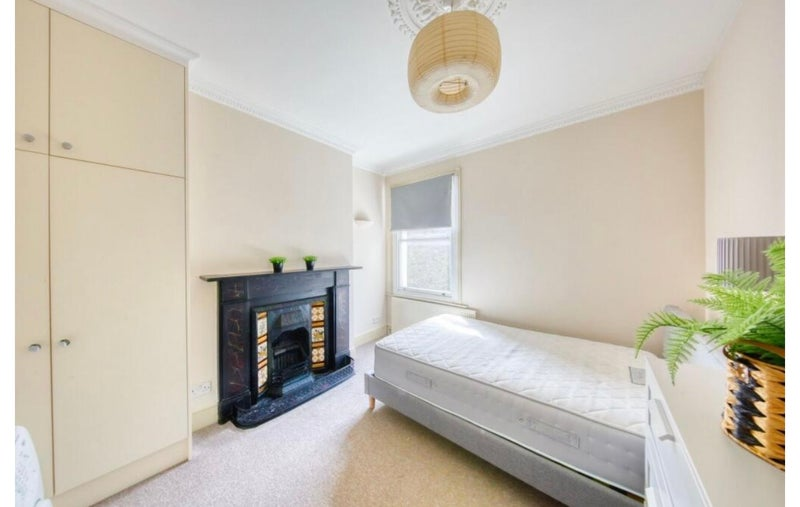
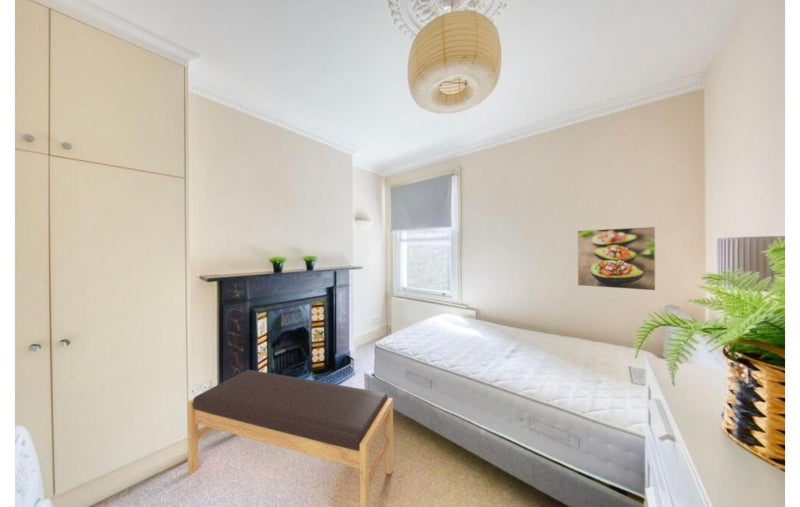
+ bench (291, 432)
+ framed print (613, 258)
